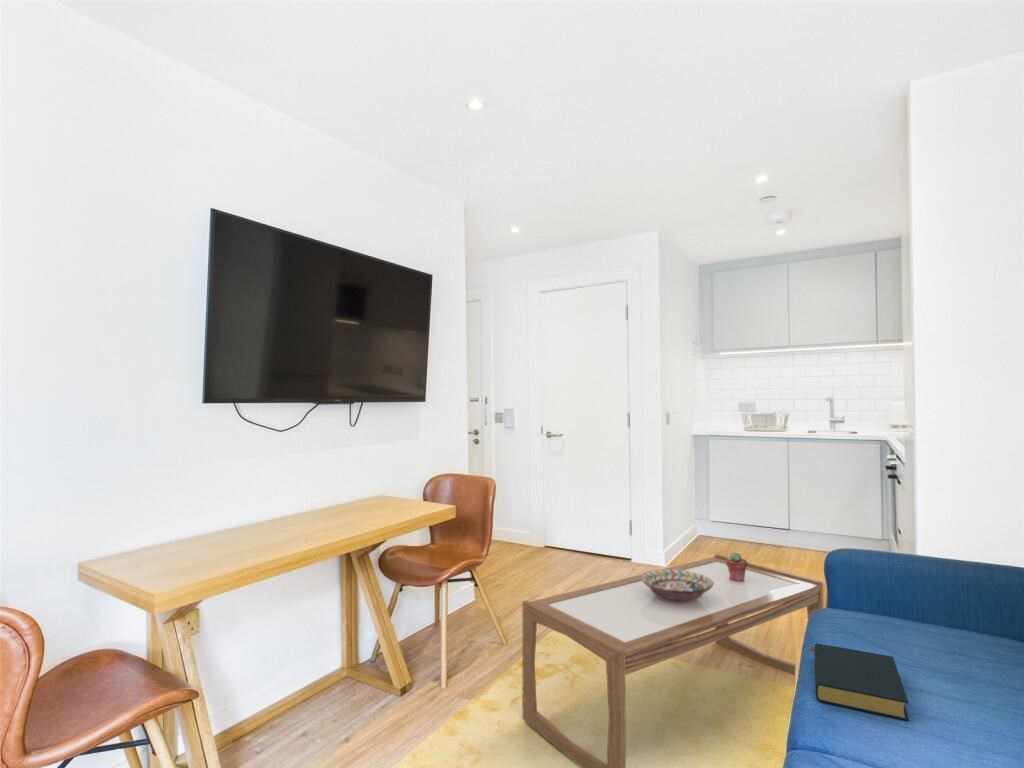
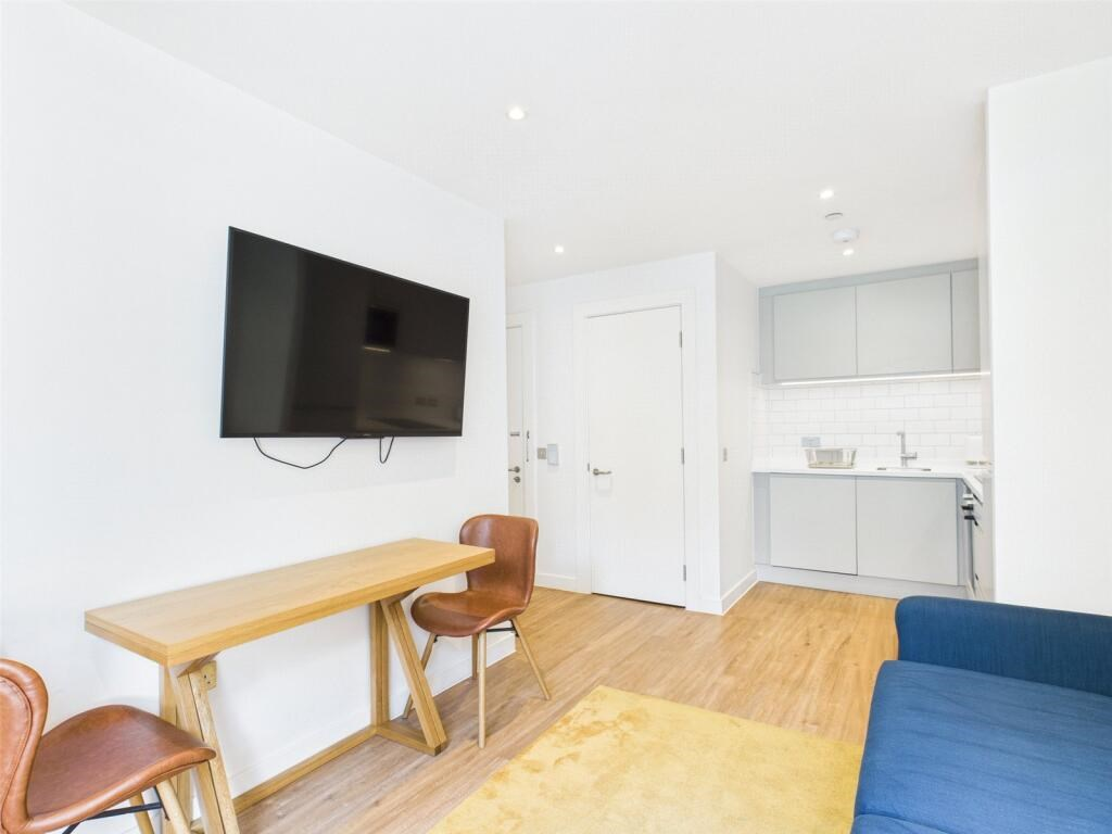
- decorative bowl (676, 584)
- potted succulent (736, 562)
- hardback book (856, 677)
- coffee table (680, 646)
